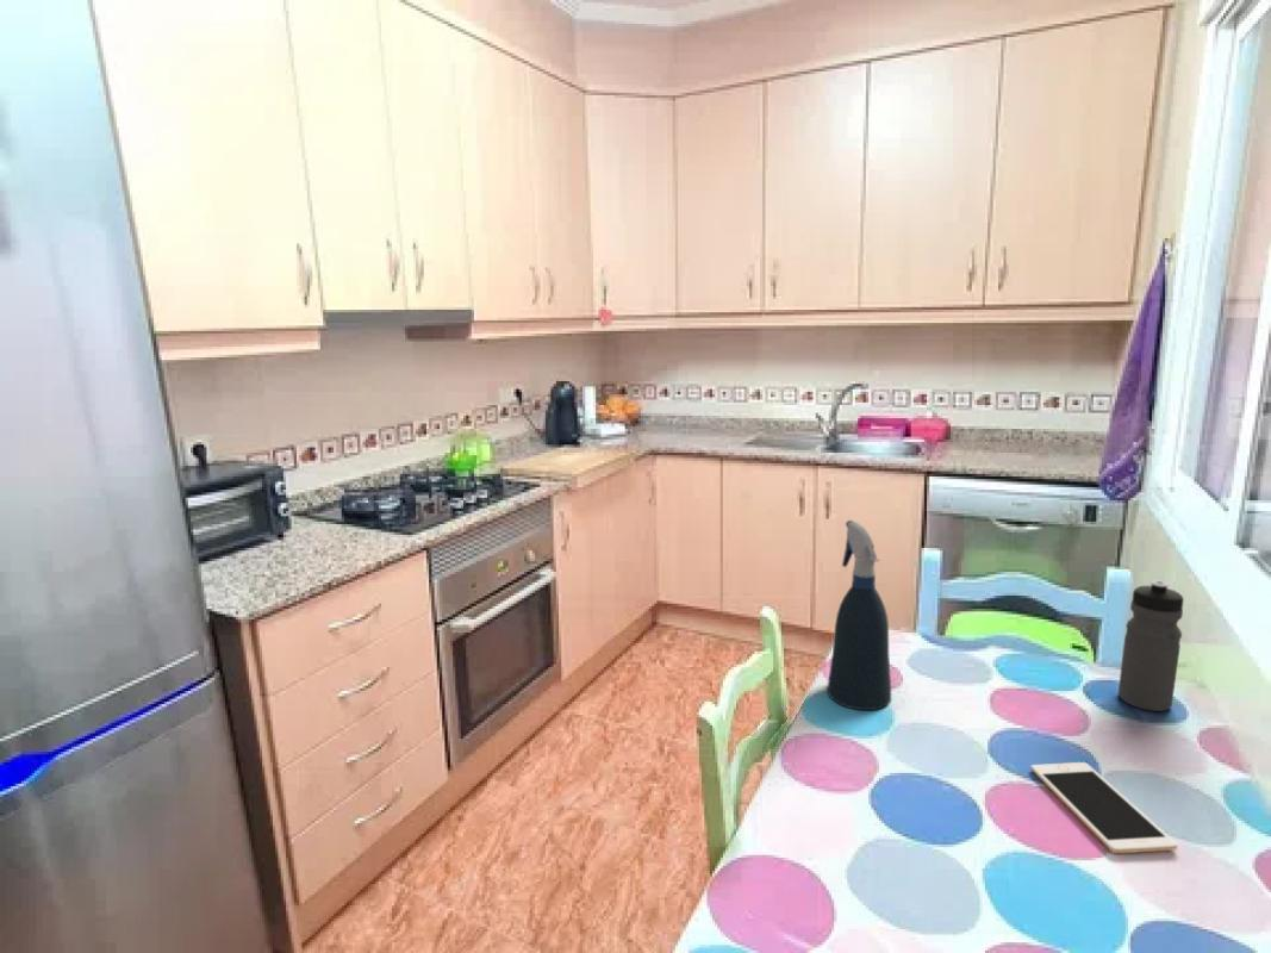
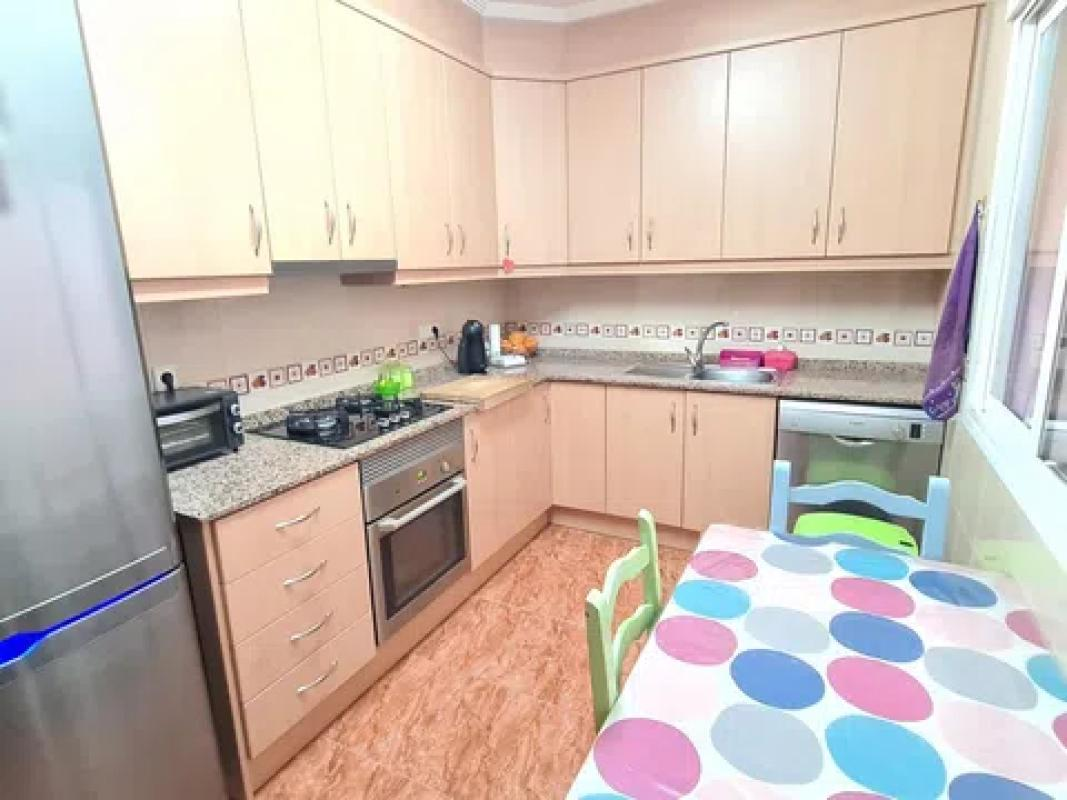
- cell phone (1097, 803)
- spray bottle (858, 612)
- water bottle (1152, 642)
